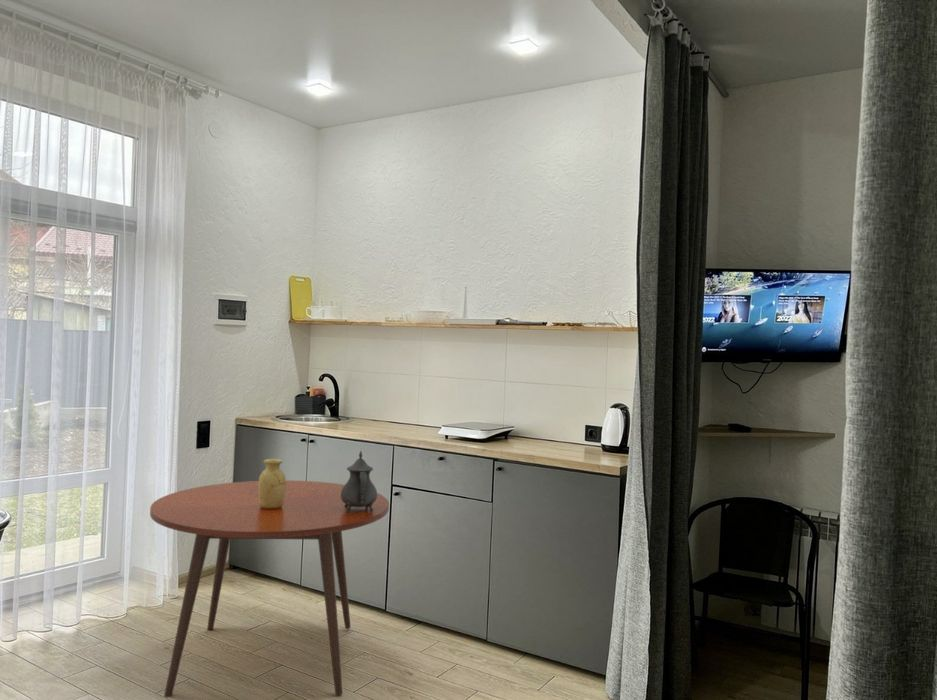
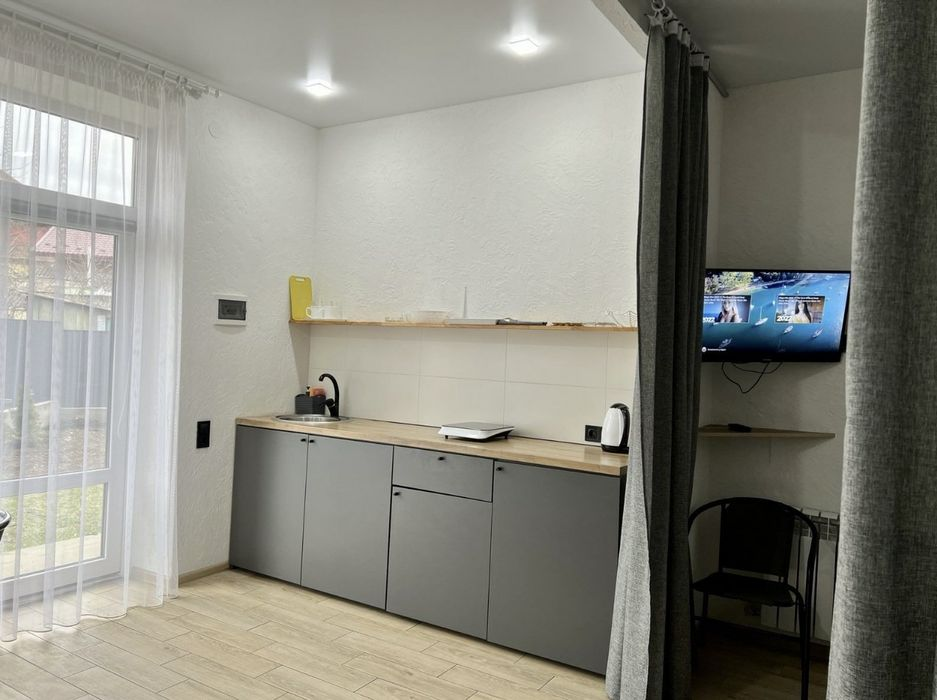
- teapot (359, 478)
- dining table (271, 538)
- vase (272, 483)
